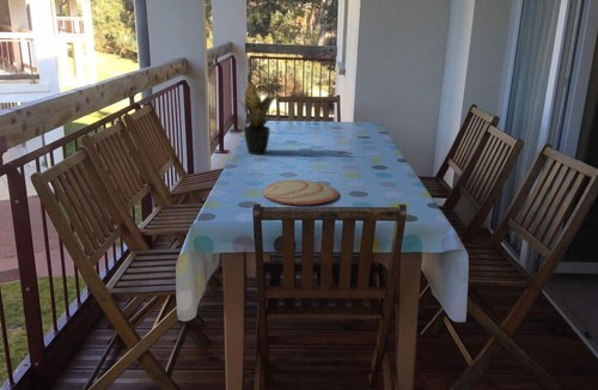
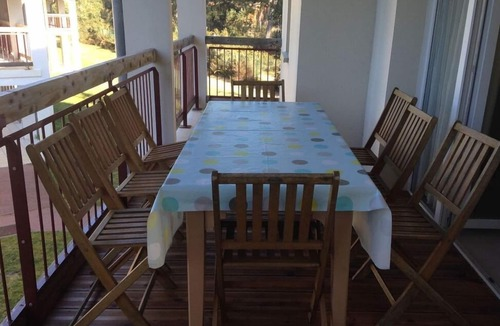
- plate (300, 189)
- potted plant (258, 116)
